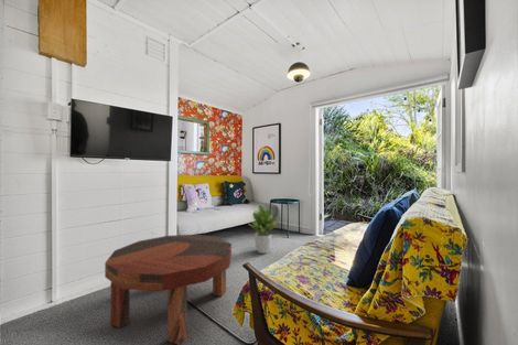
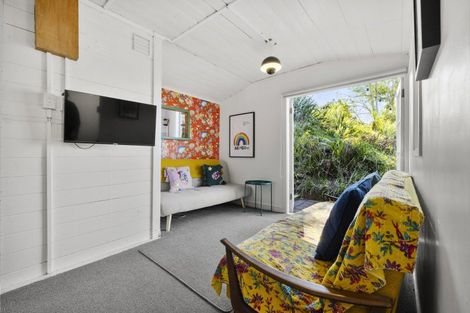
- potted plant (263, 228)
- coffee table (173, 279)
